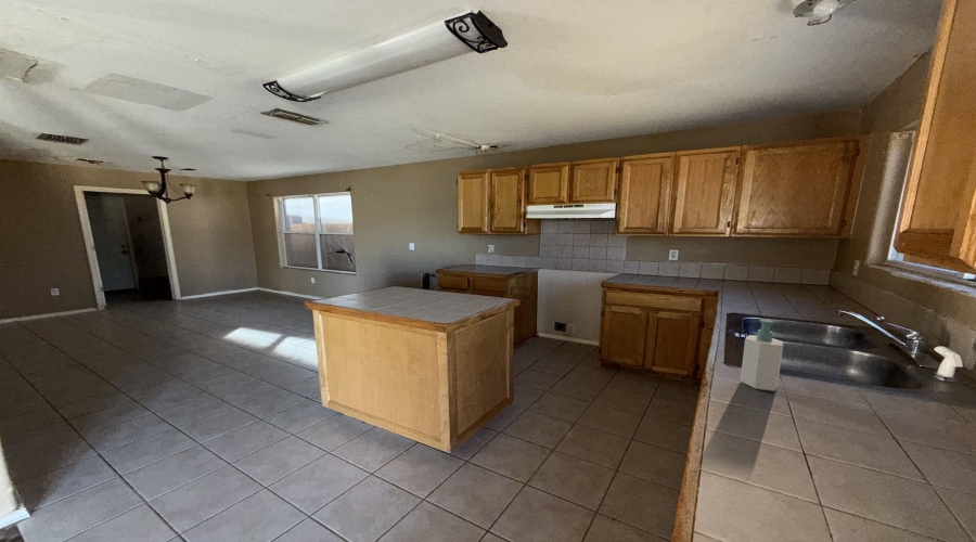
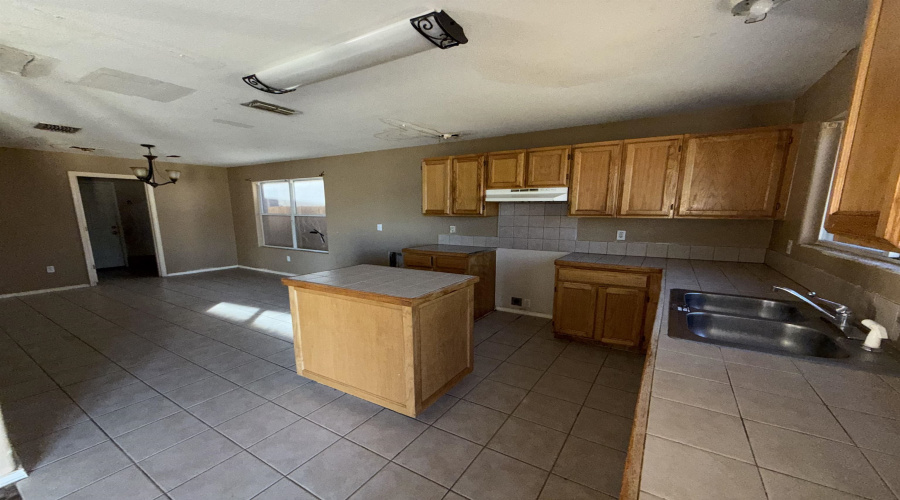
- soap bottle (762, 352)
